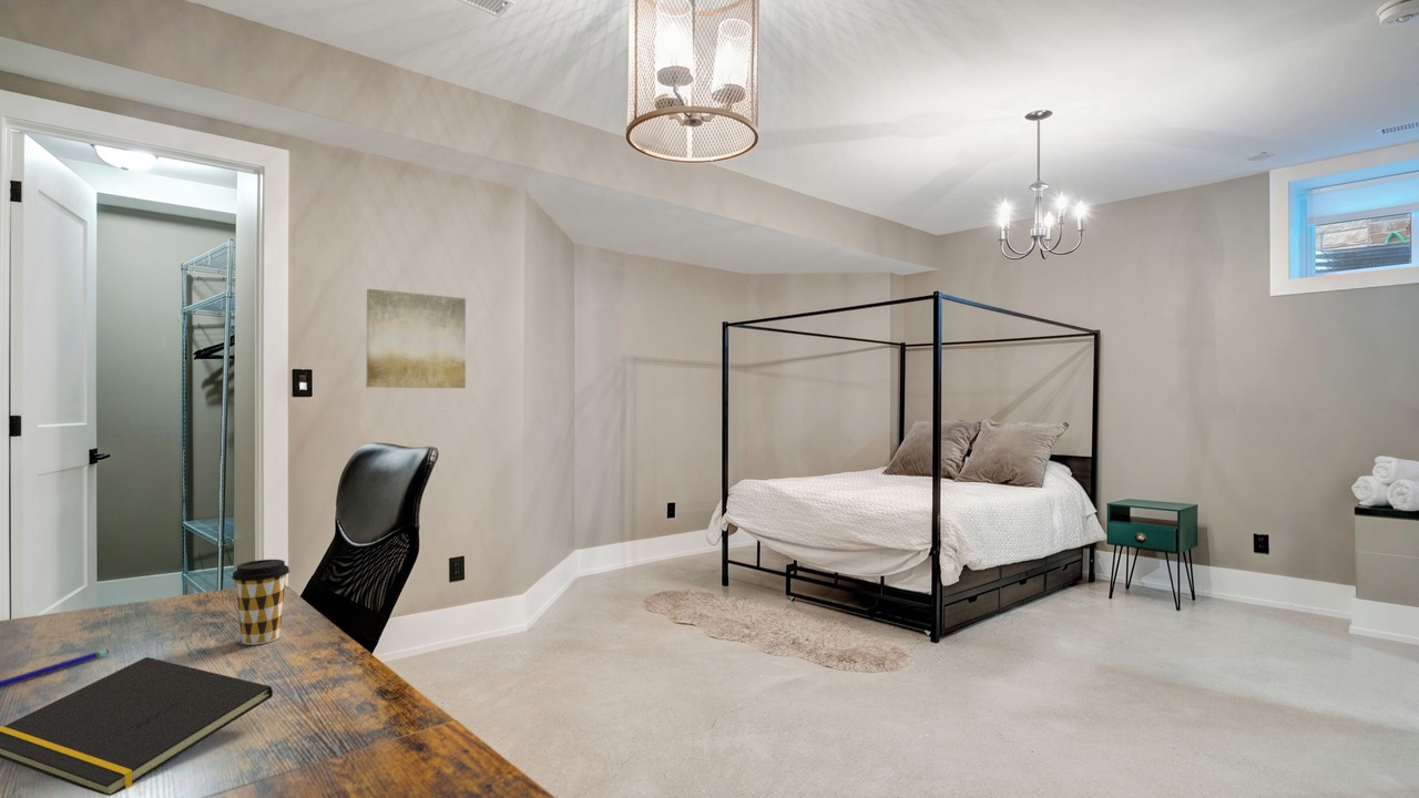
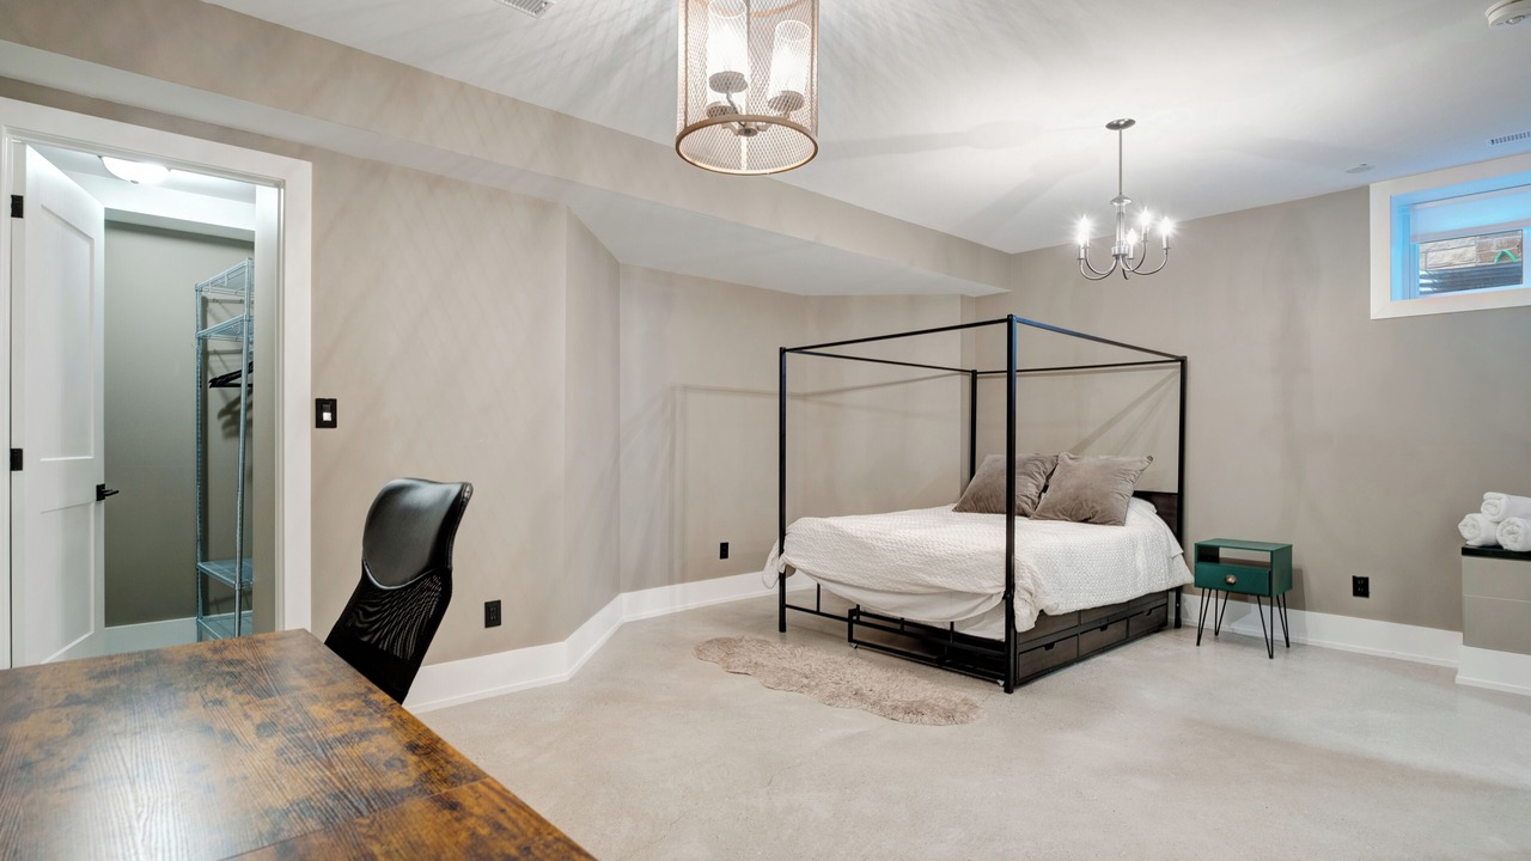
- coffee cup (261, 601)
- pen (48, 669)
- wall art (418, 340)
- notepad (131, 716)
